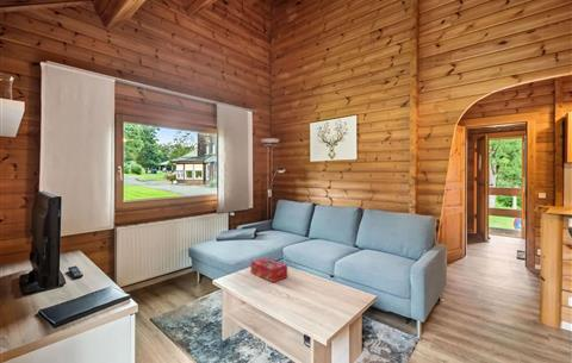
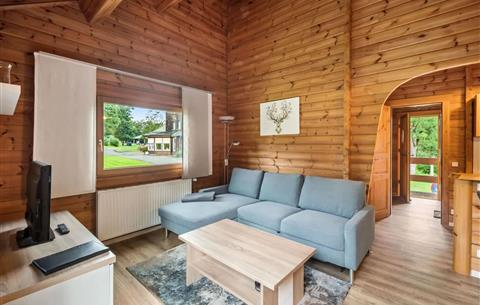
- tissue box (268, 269)
